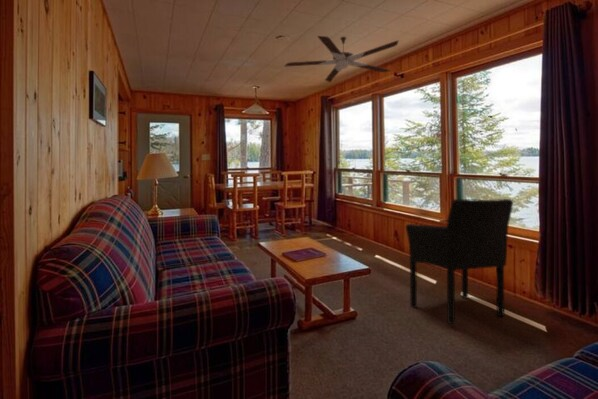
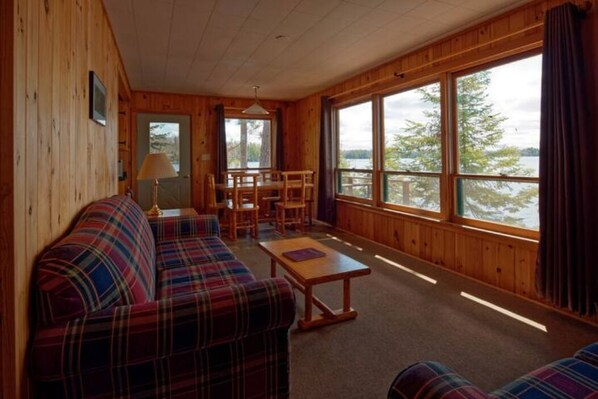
- ceiling fan (338, 53)
- armchair (459, 255)
